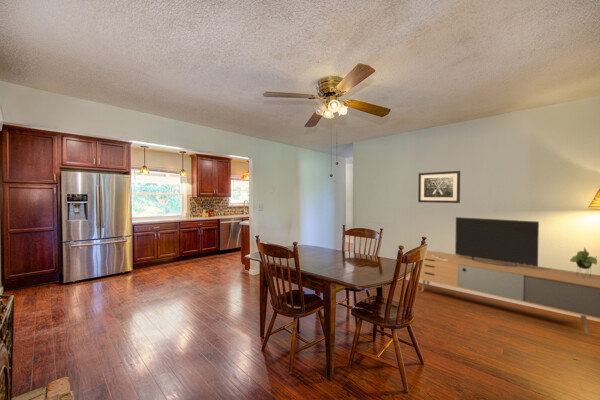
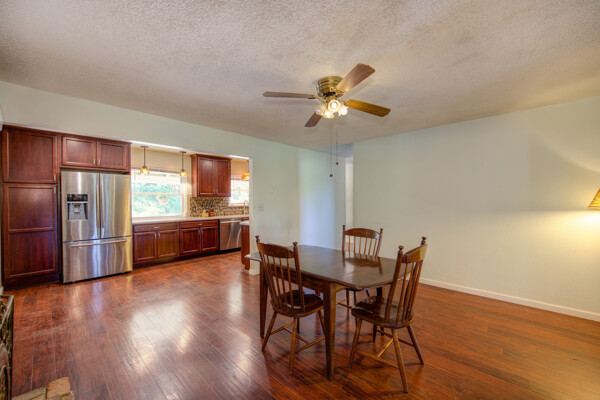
- media console (492, 262)
- wall art (438, 187)
